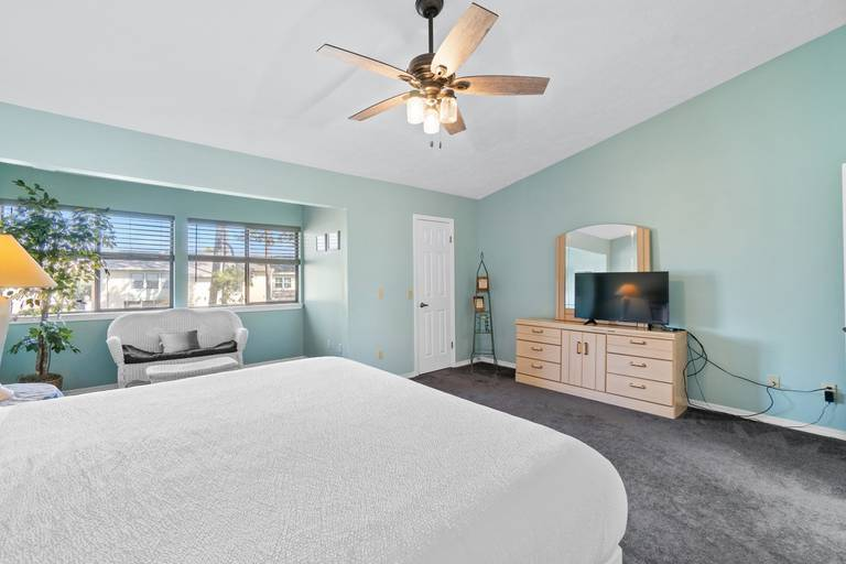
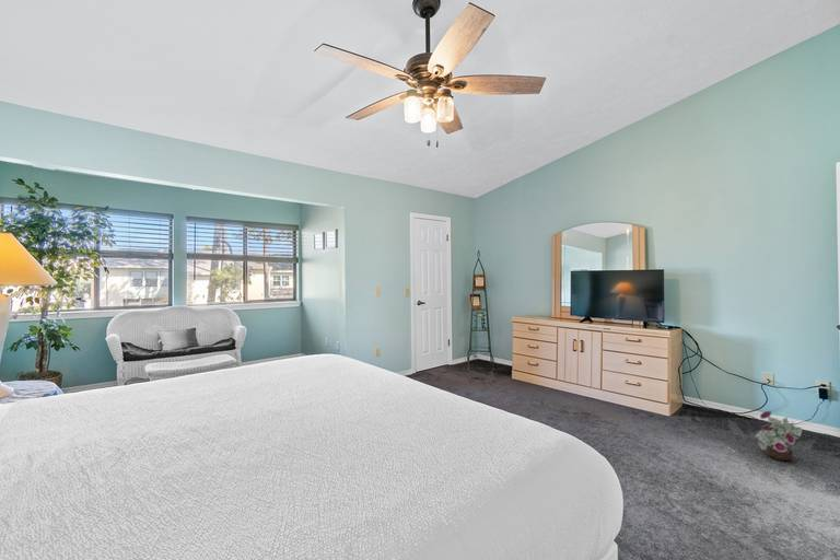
+ decorative plant (778, 434)
